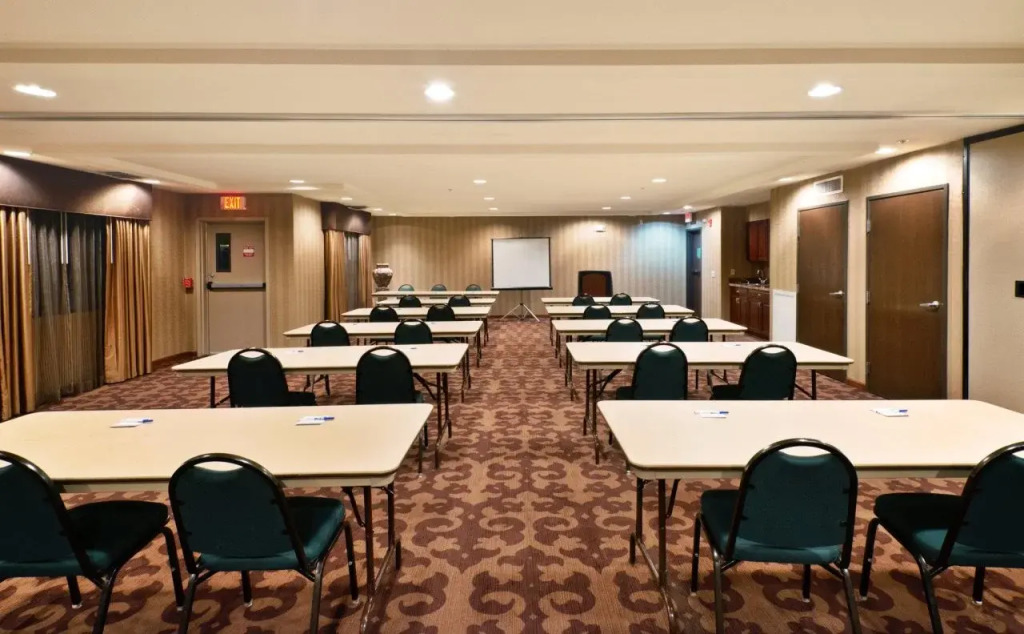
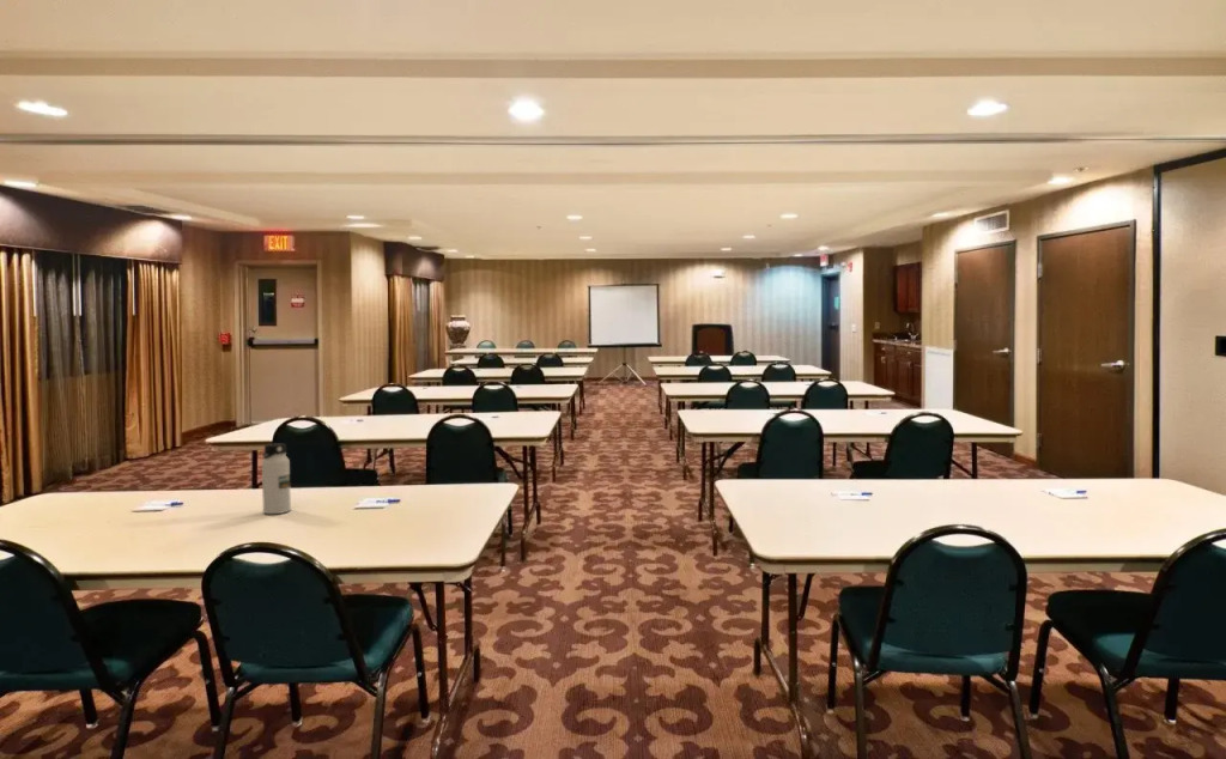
+ water bottle (275, 478)
